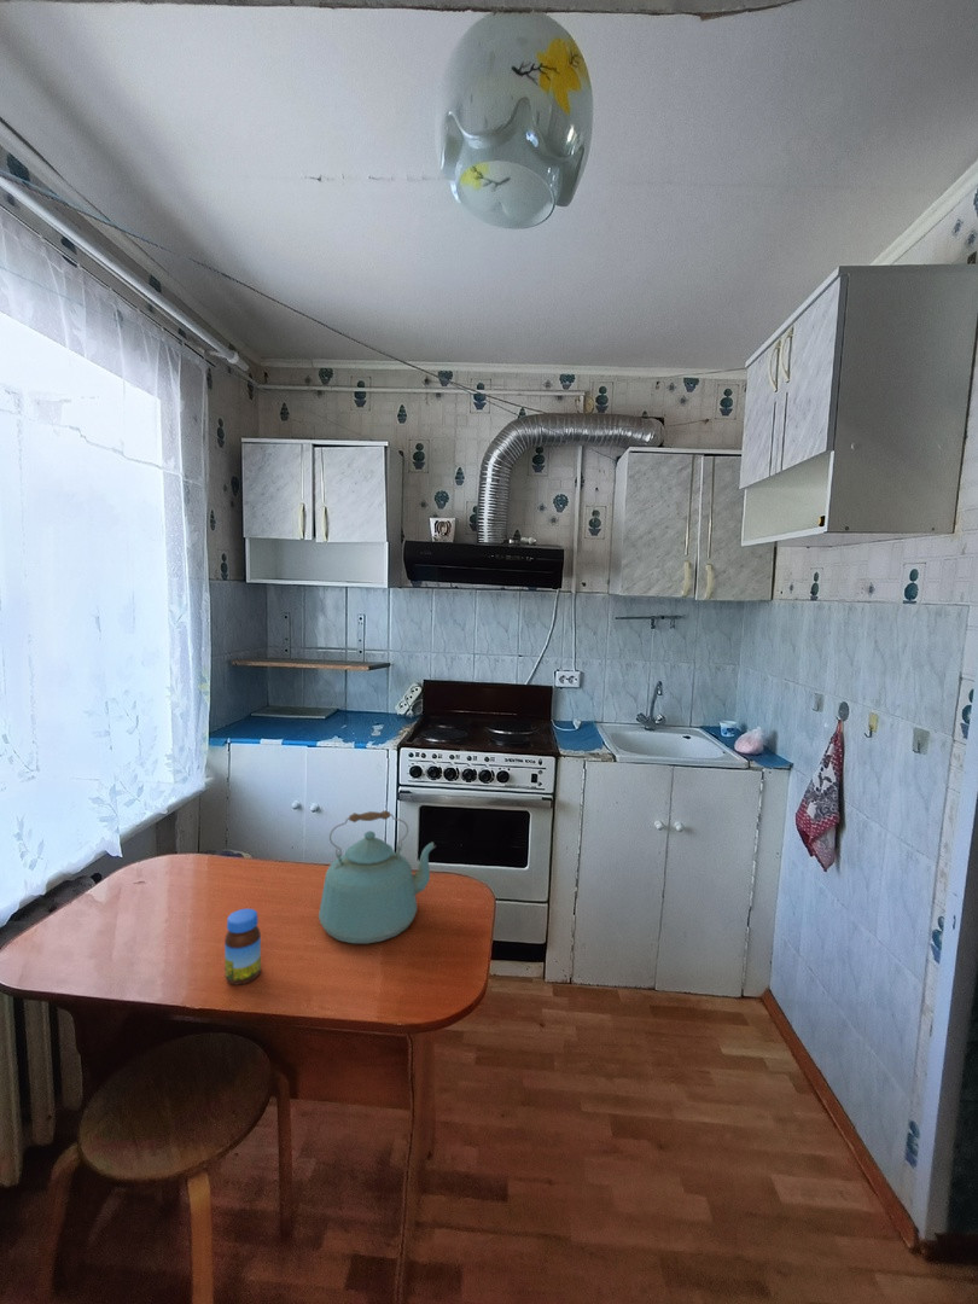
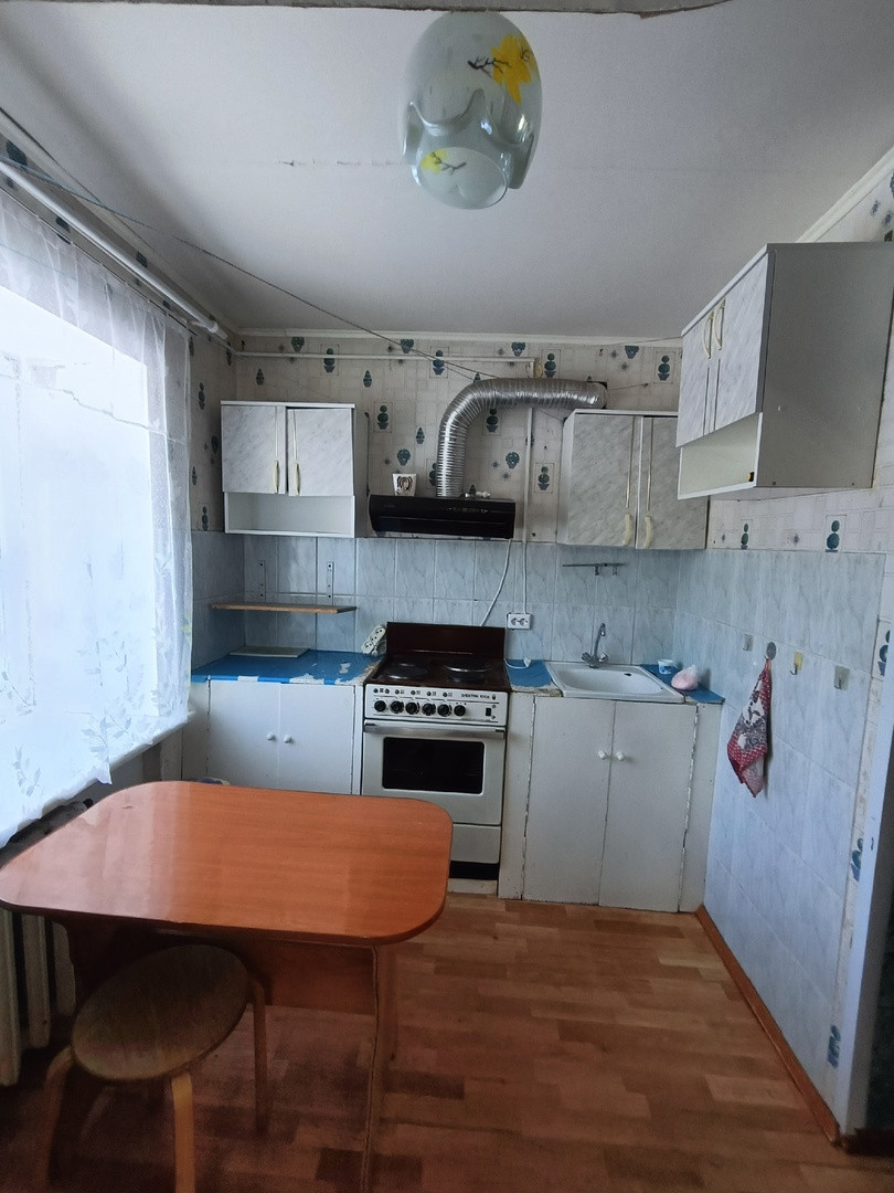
- jar (243, 944)
- kettle (379, 865)
